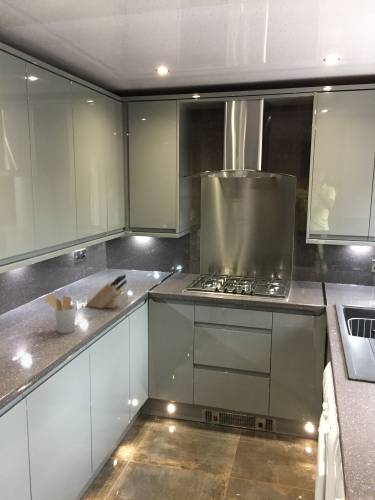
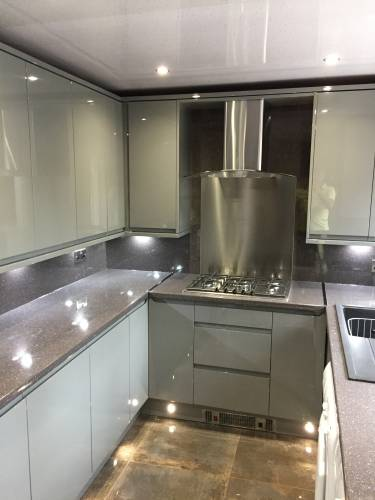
- knife block (107, 289)
- utensil holder (60, 313)
